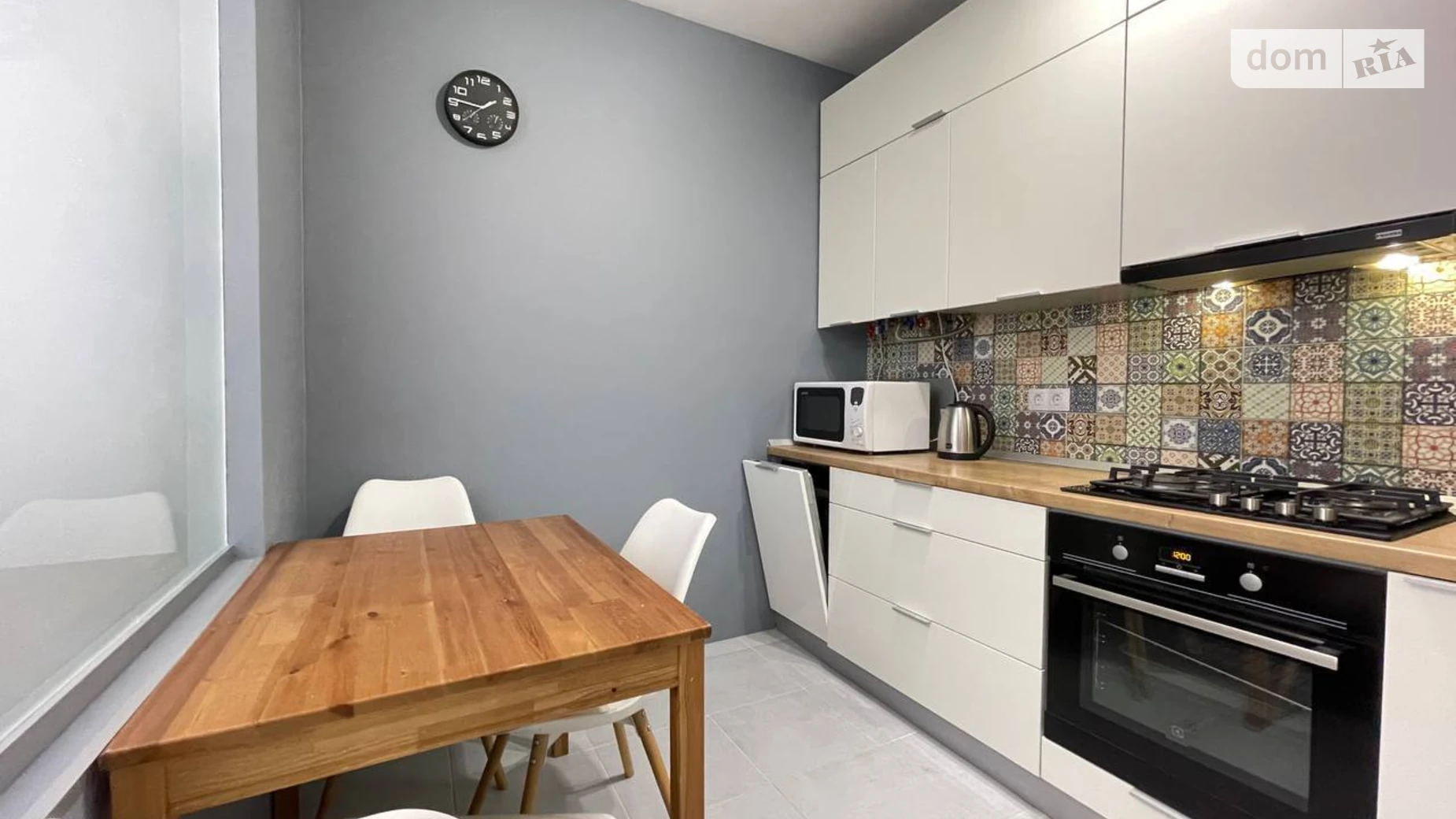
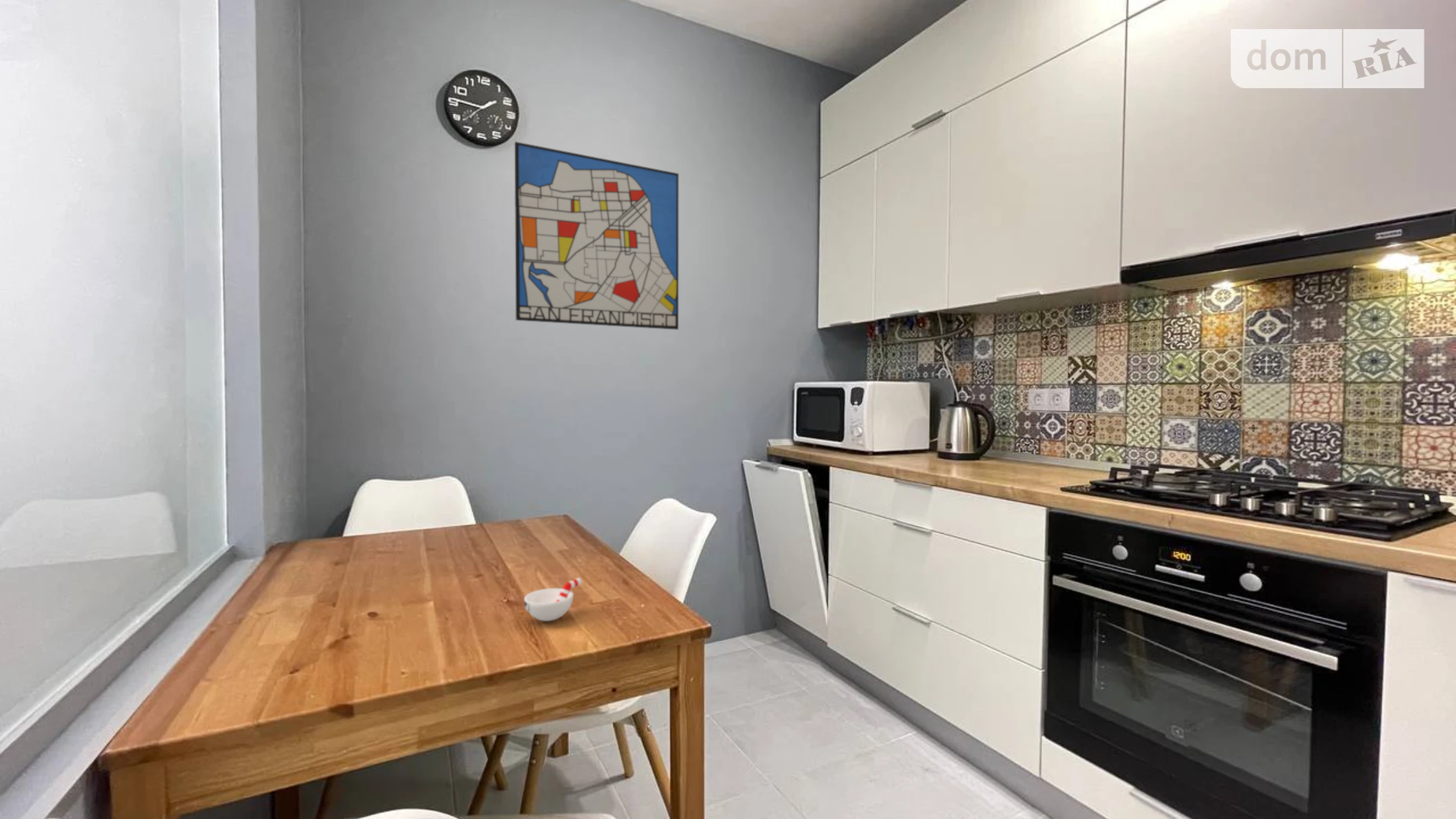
+ wall art (602, 242)
+ cup (553, 602)
